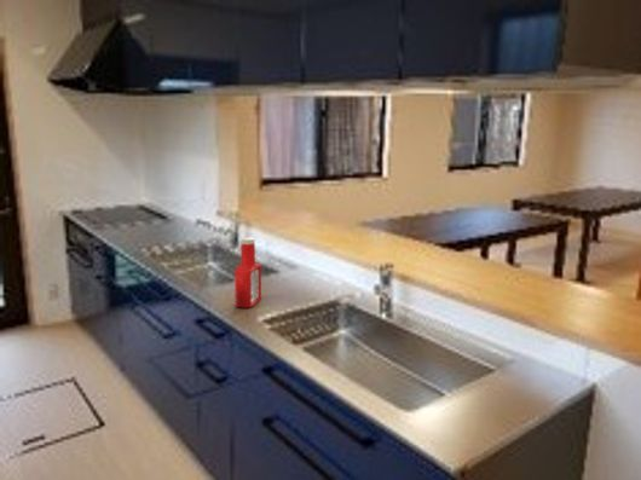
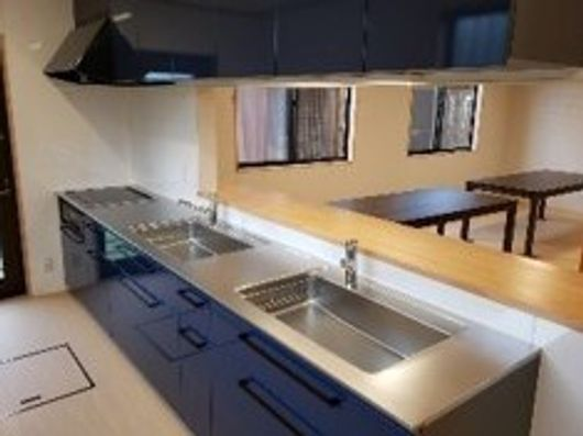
- soap bottle (248, 271)
